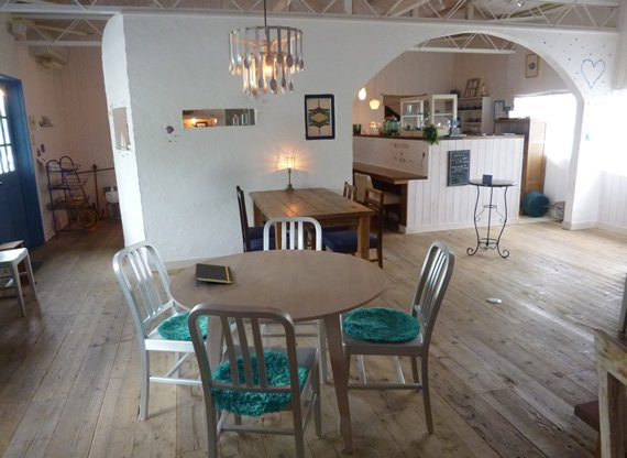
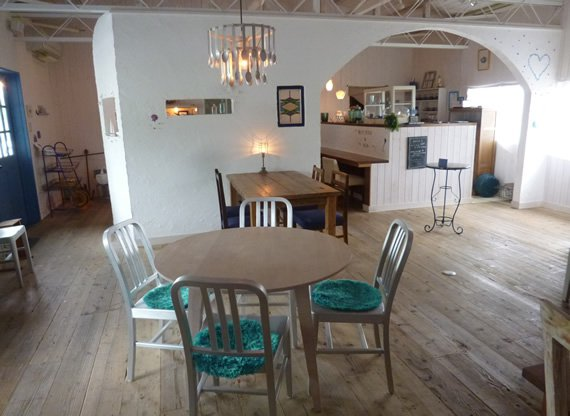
- notepad (213, 273)
